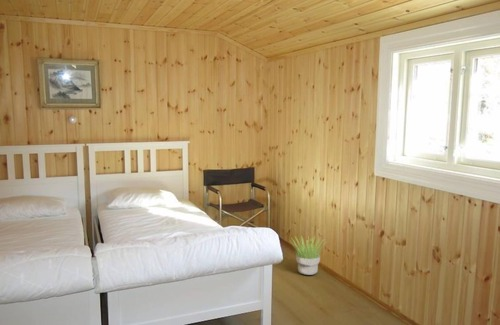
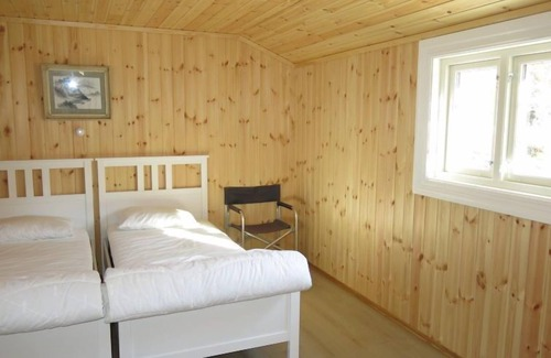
- potted plant (307, 256)
